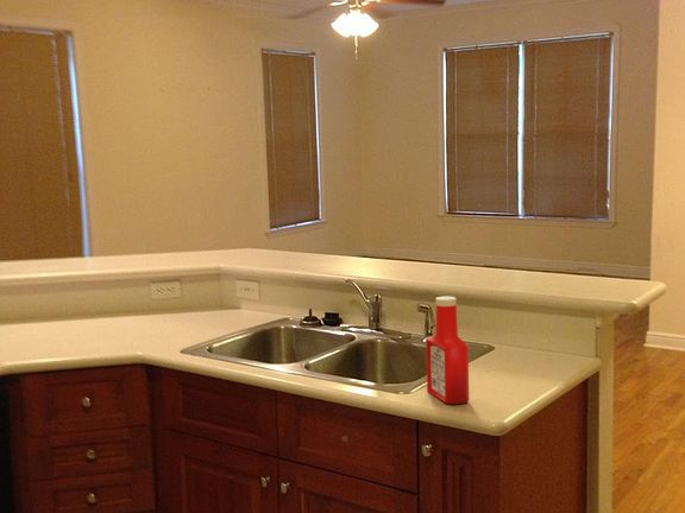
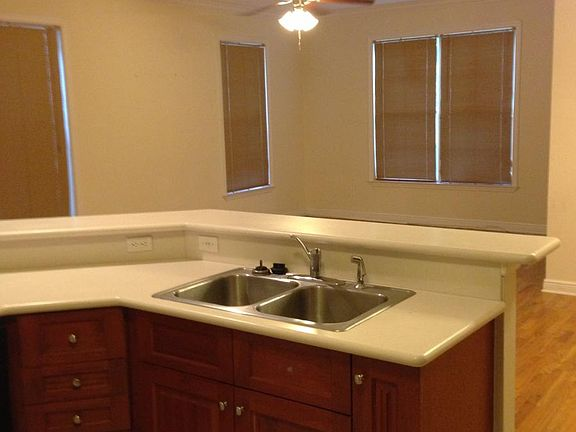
- soap bottle (446, 347)
